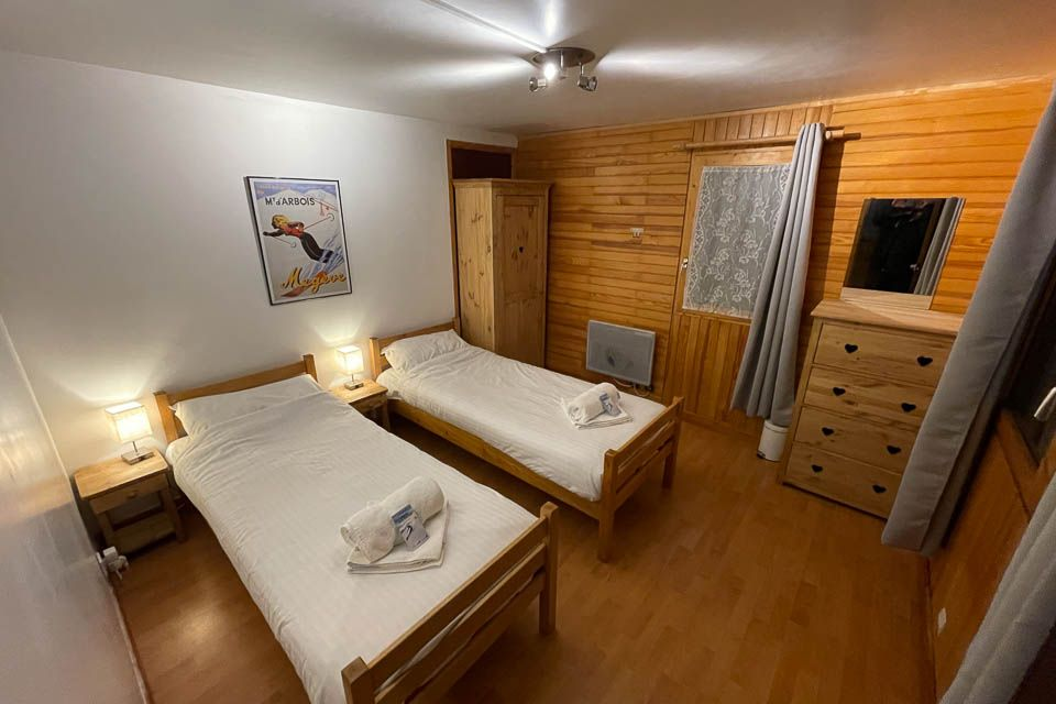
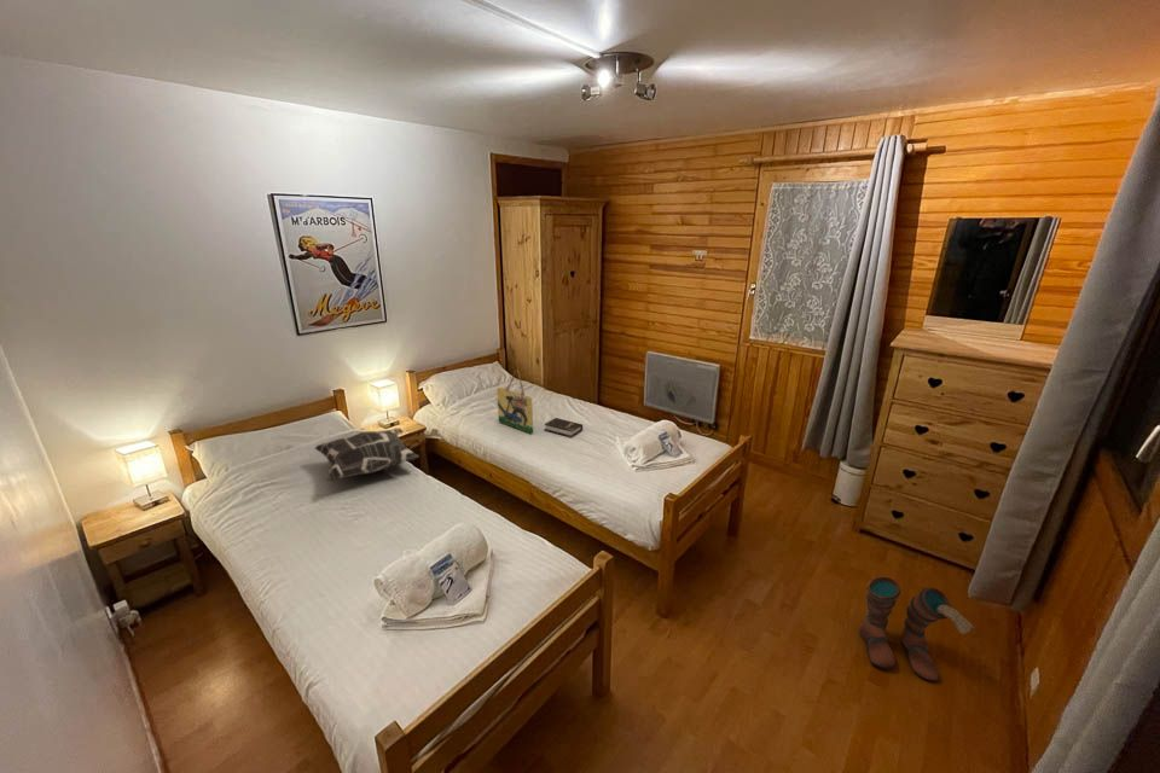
+ decorative pillow (367, 451)
+ boots (914, 623)
+ home sign (514, 399)
+ hardback book (563, 426)
